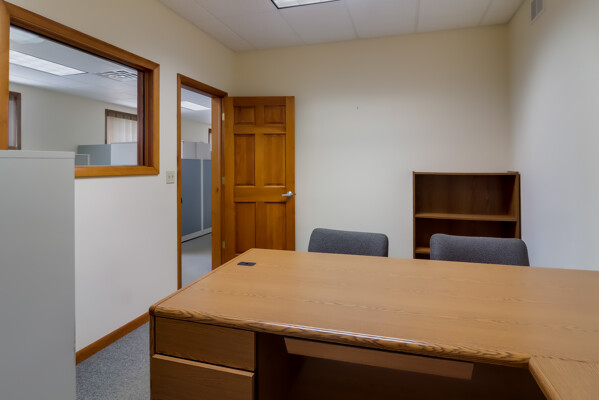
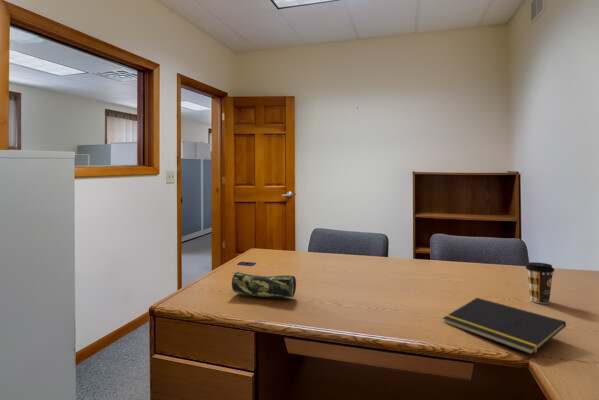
+ coffee cup (539, 282)
+ pencil case (262, 284)
+ notepad (500, 321)
